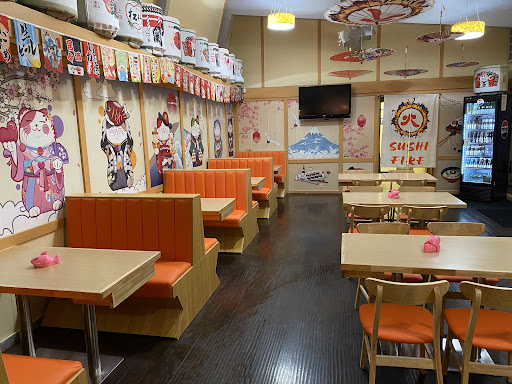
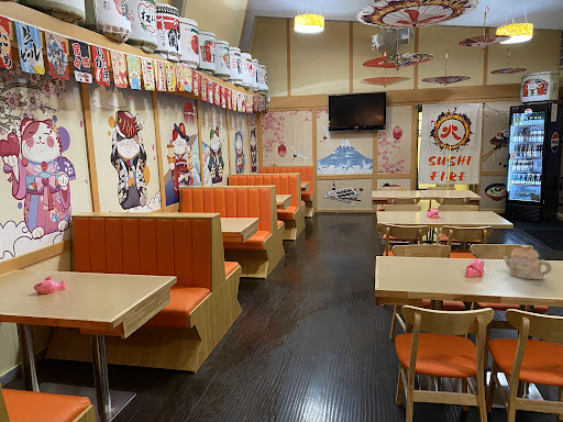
+ teapot (526, 260)
